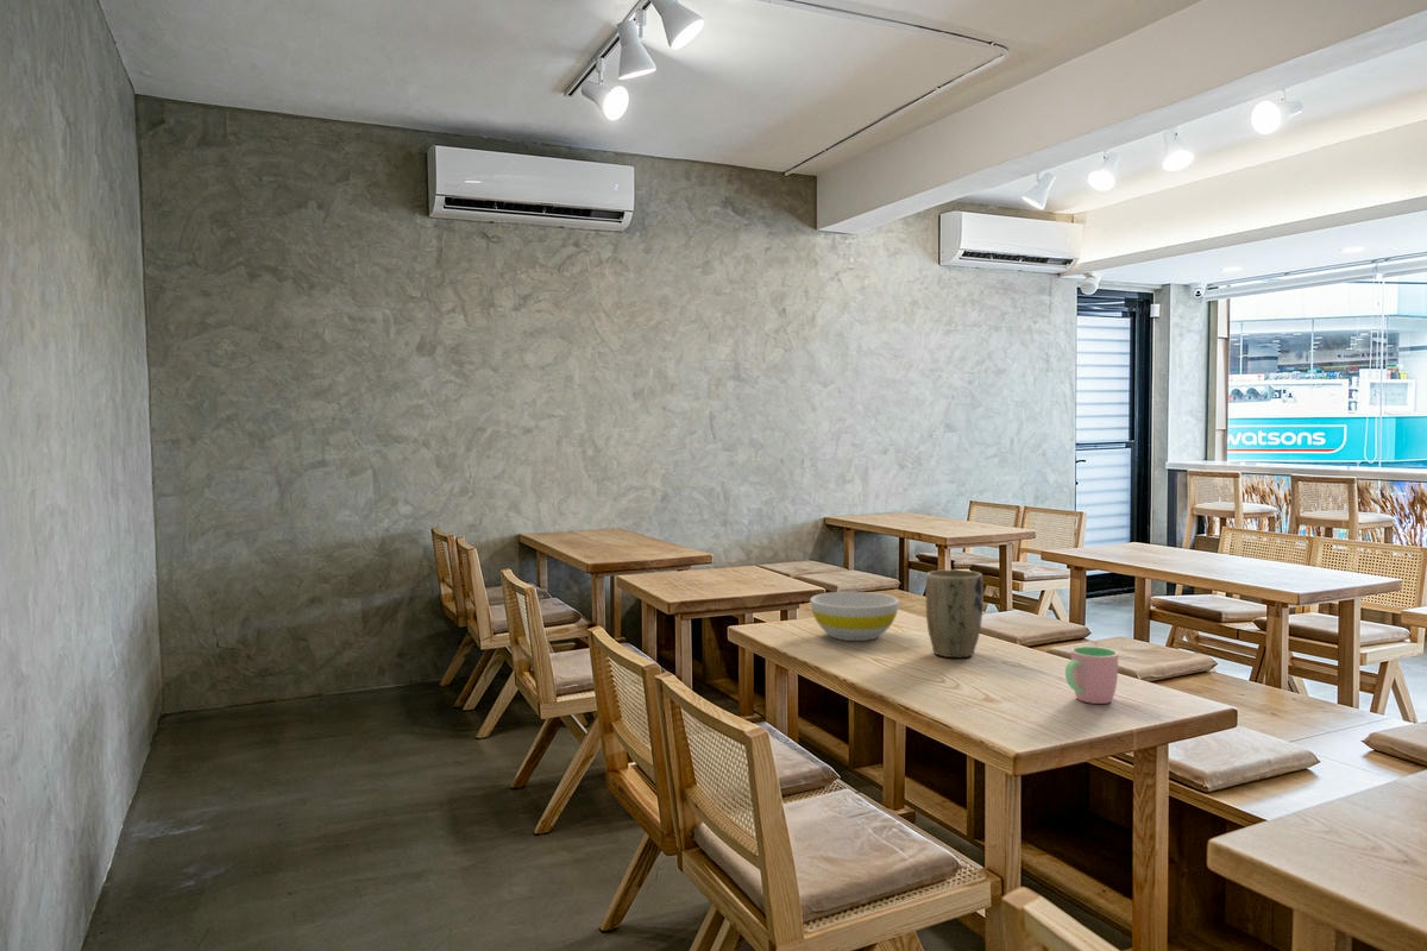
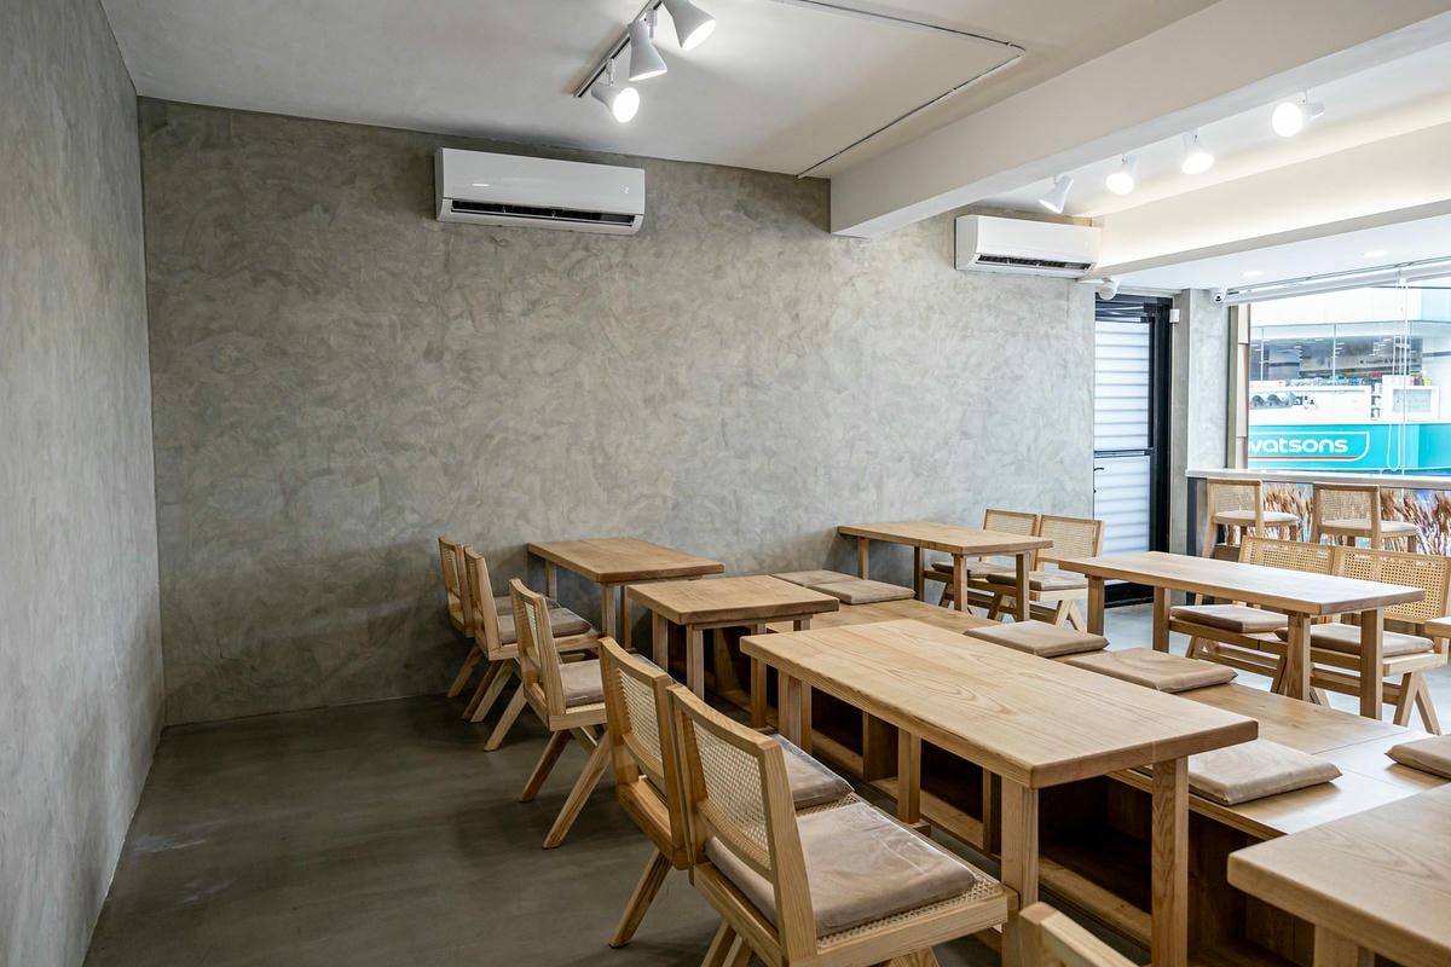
- bowl (854, 617)
- cup (1088, 675)
- plant pot (954, 613)
